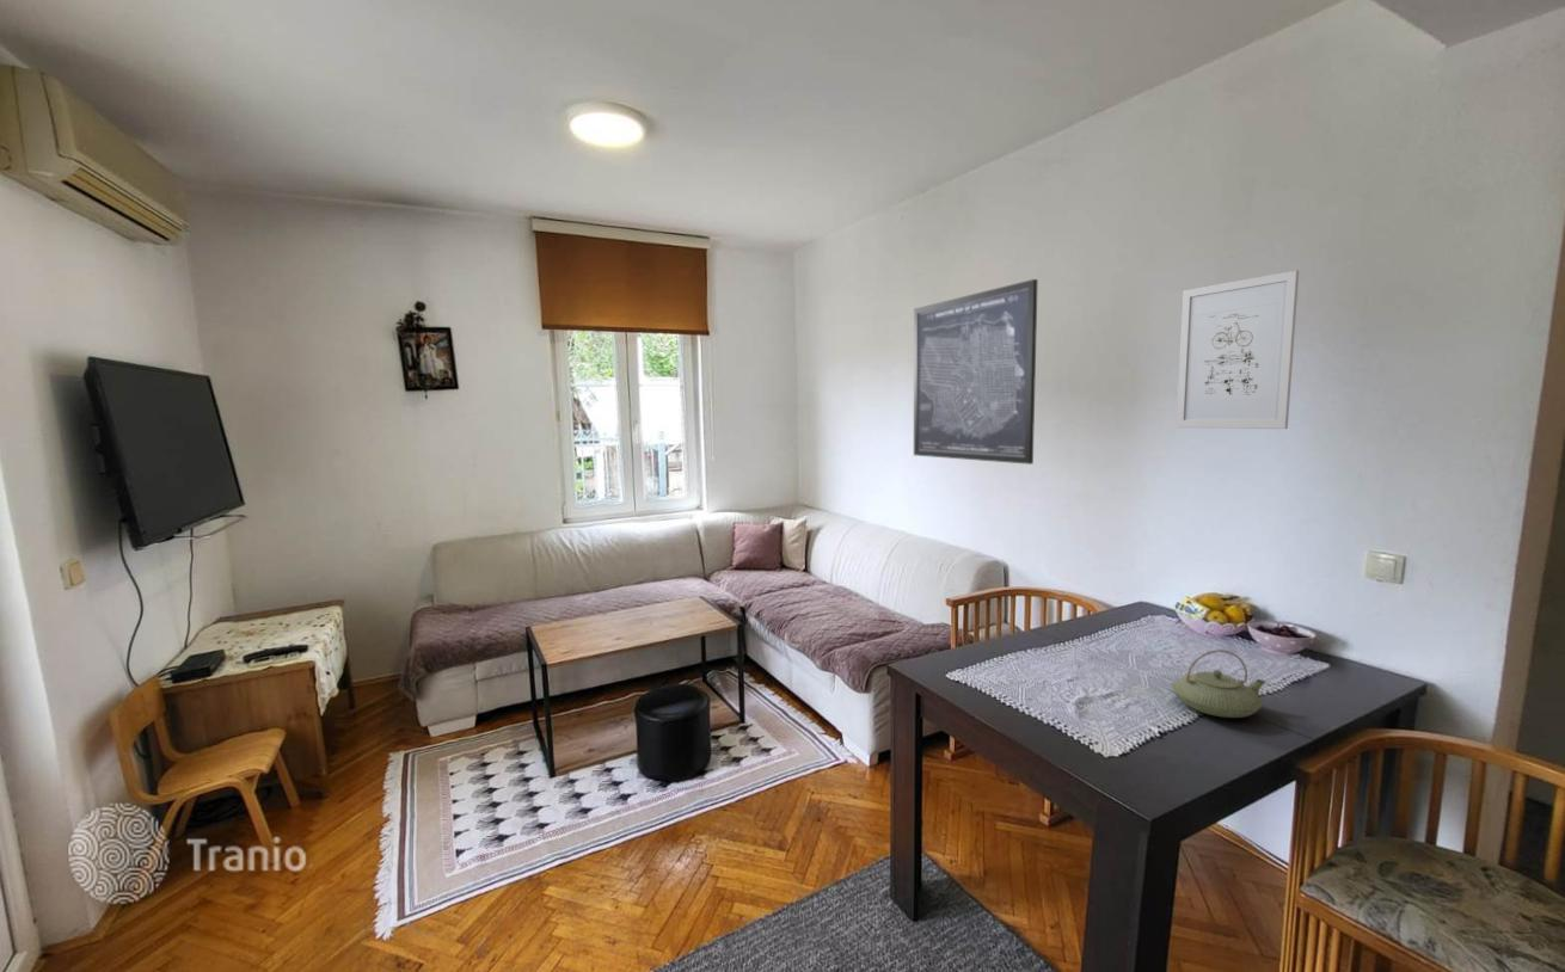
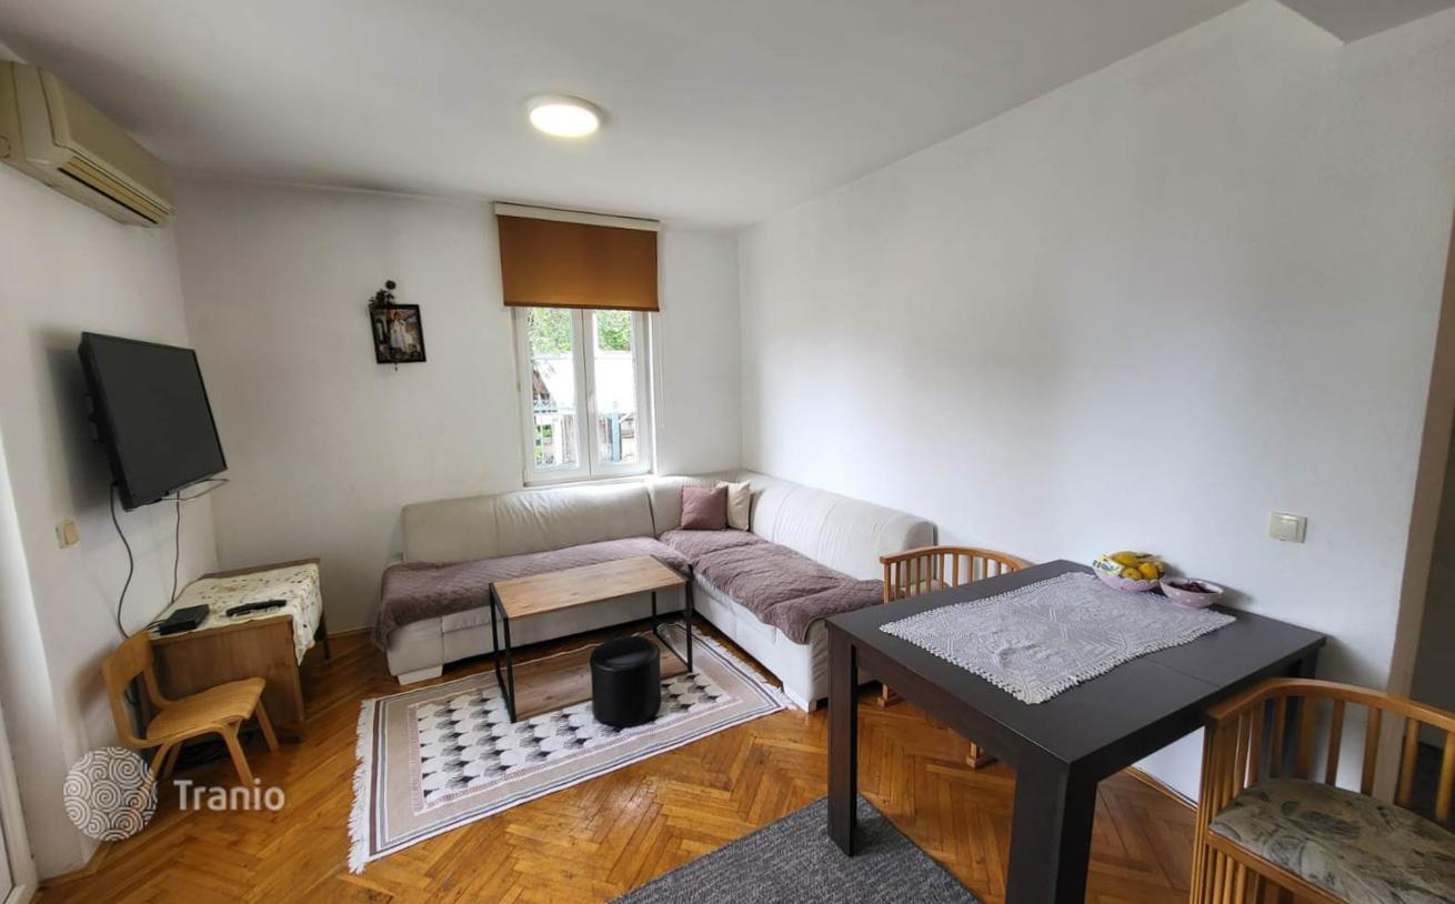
- wall art (966, 379)
- wall art (1232, 355)
- teapot (1222, 678)
